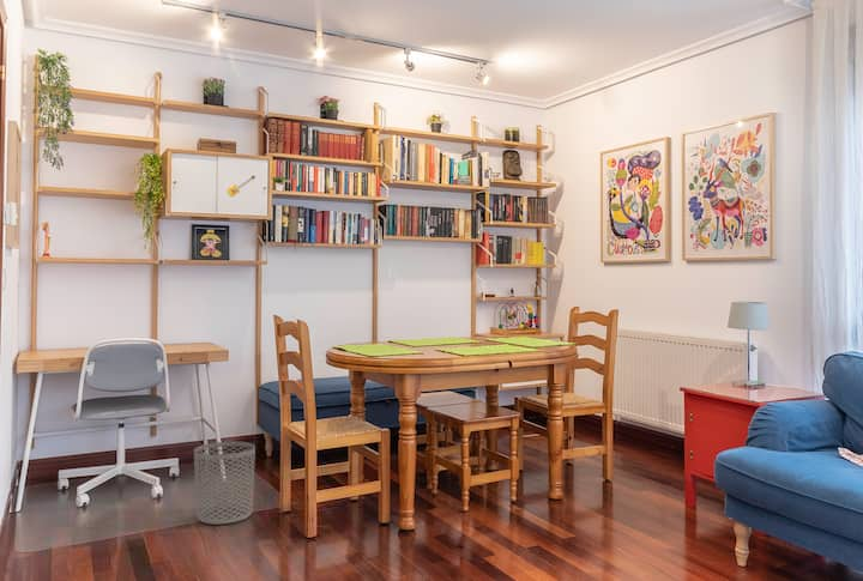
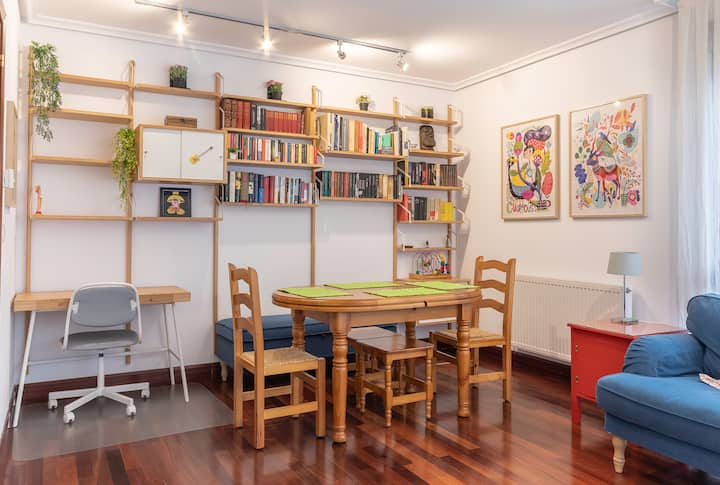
- waste bin (224, 480)
